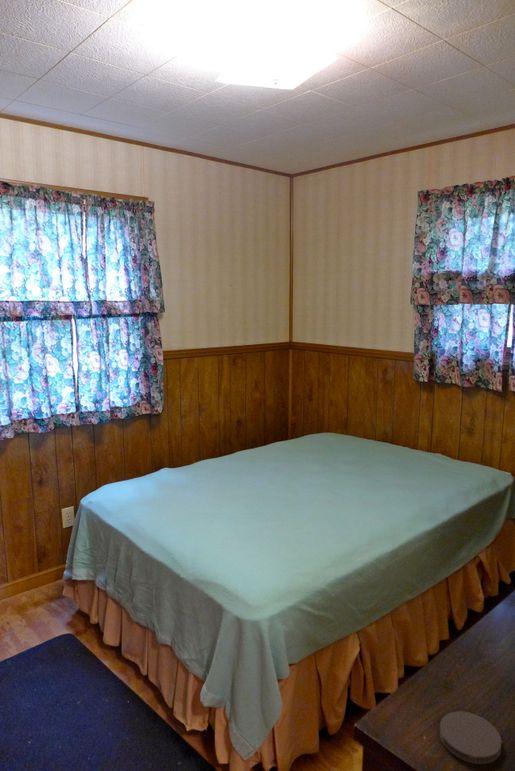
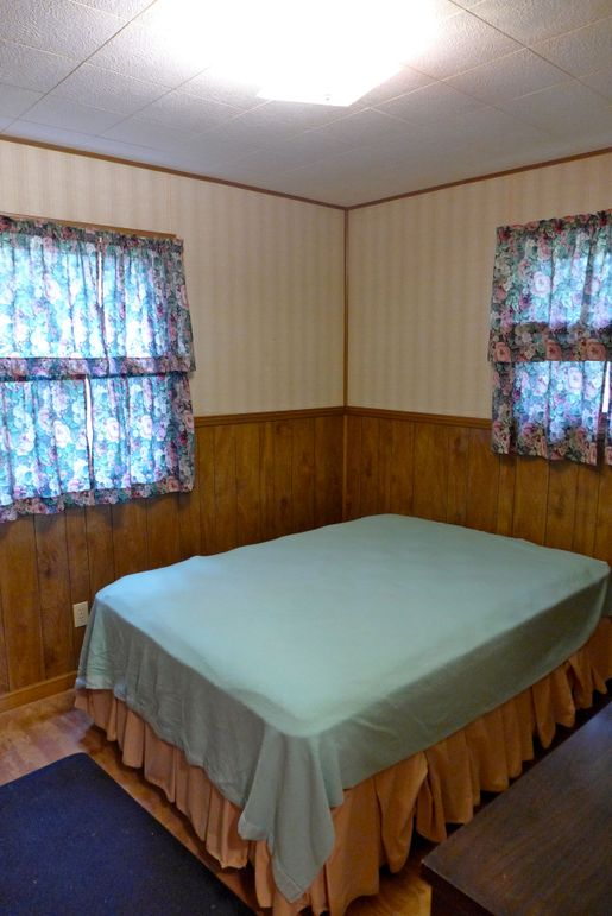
- coaster (469, 736)
